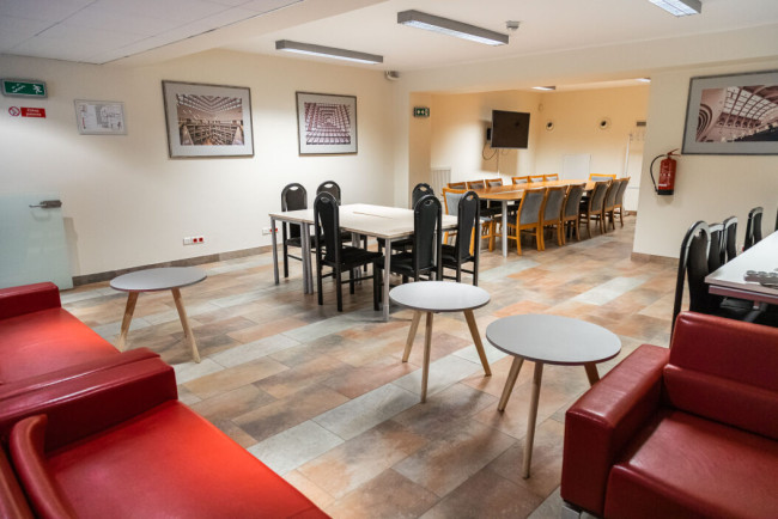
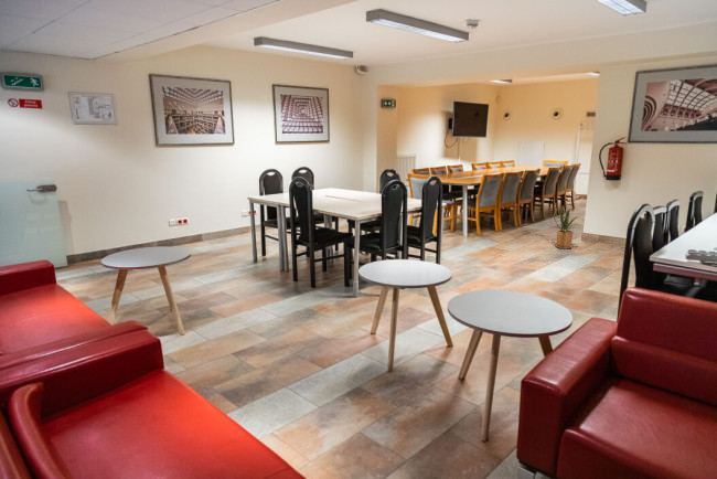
+ house plant (567, 226)
